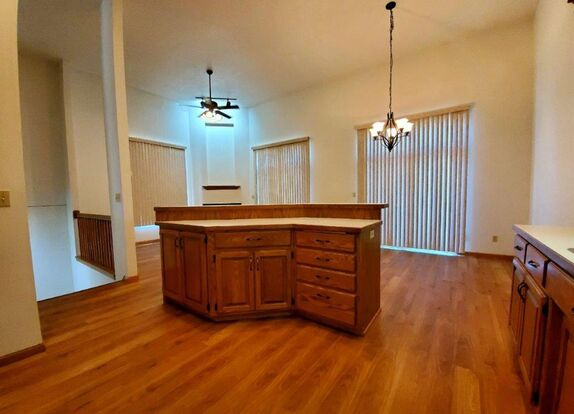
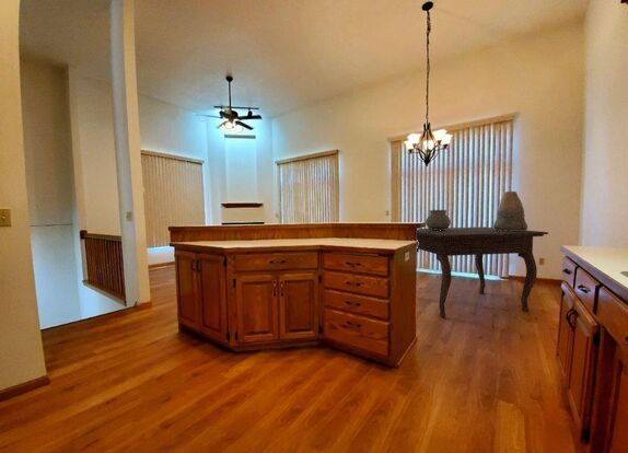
+ ceramic pot (438, 219)
+ decorative urn (510, 210)
+ dining table (476, 266)
